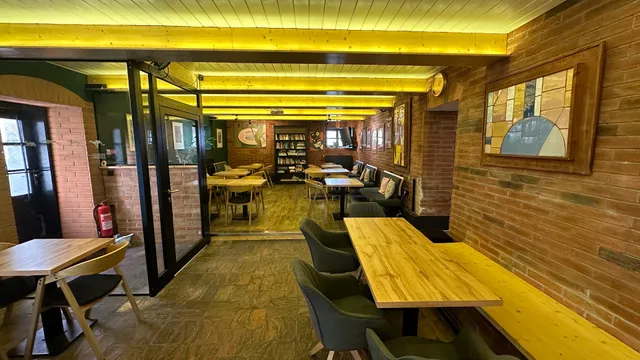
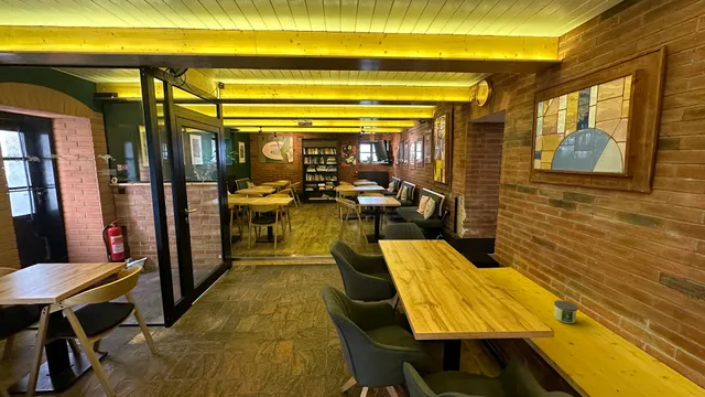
+ candle (565, 312)
